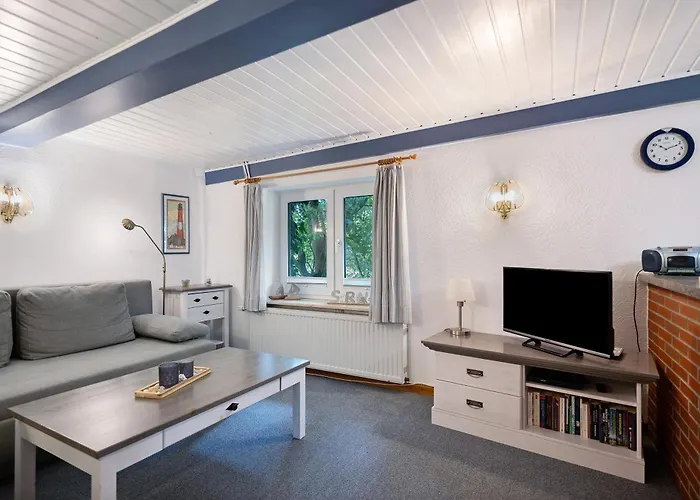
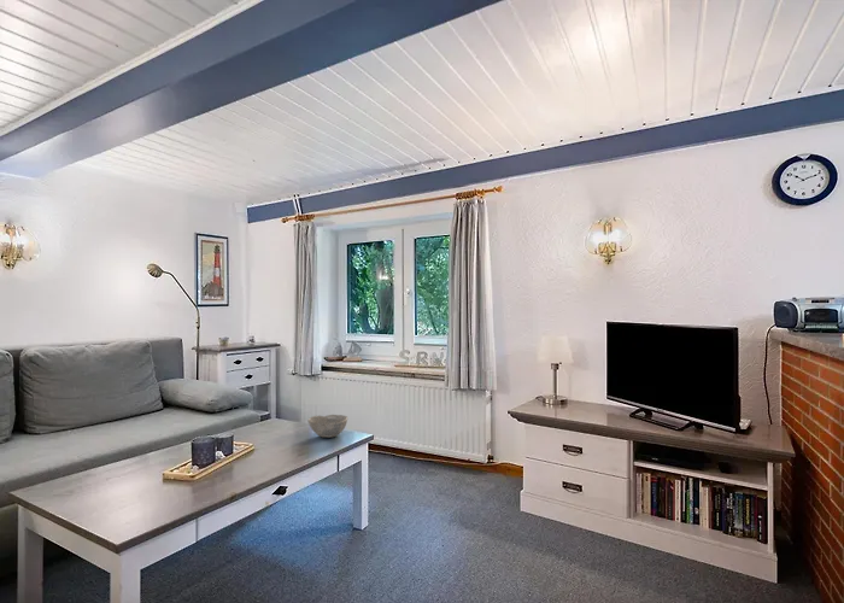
+ bowl (328, 427)
